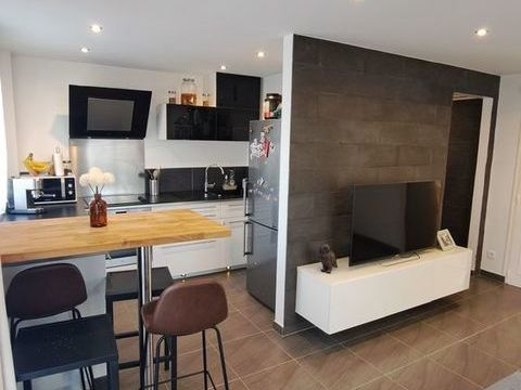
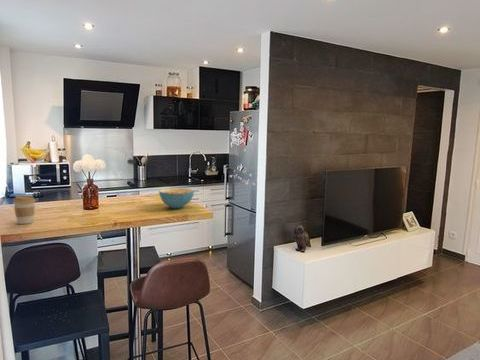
+ cereal bowl (176, 199)
+ coffee cup (24, 209)
